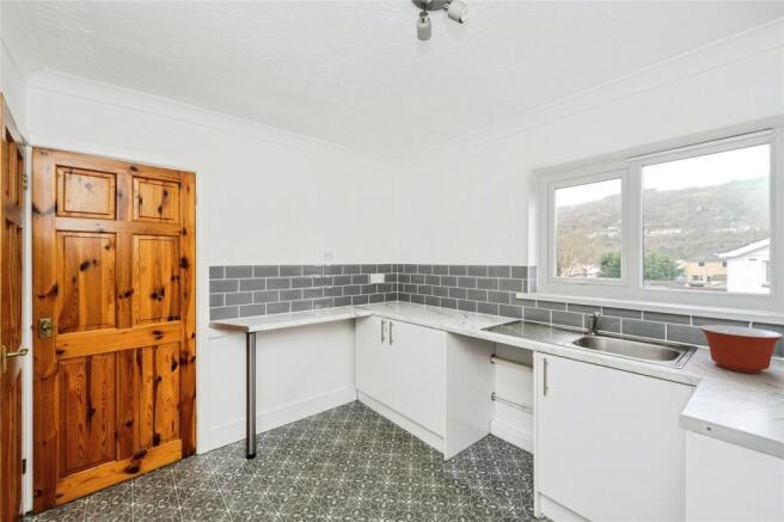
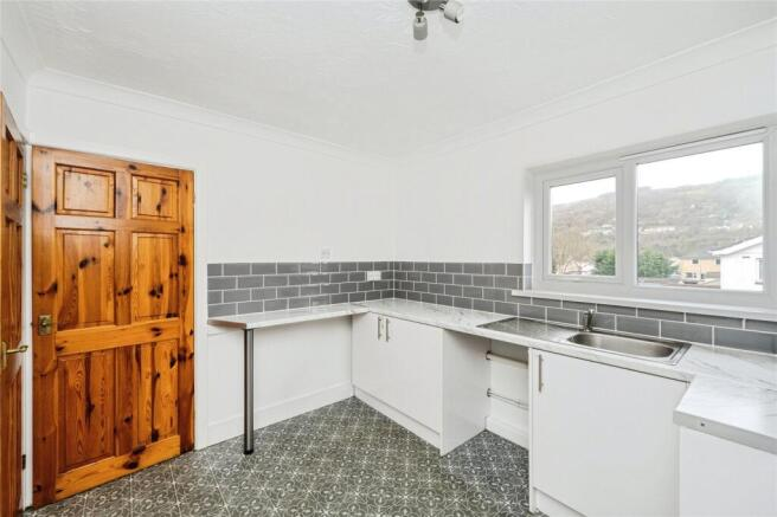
- mixing bowl (739, 349)
